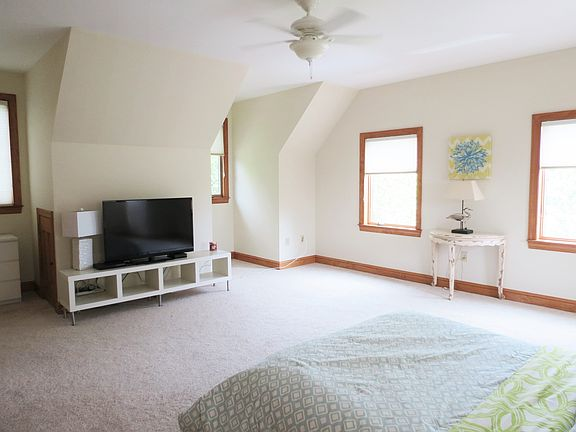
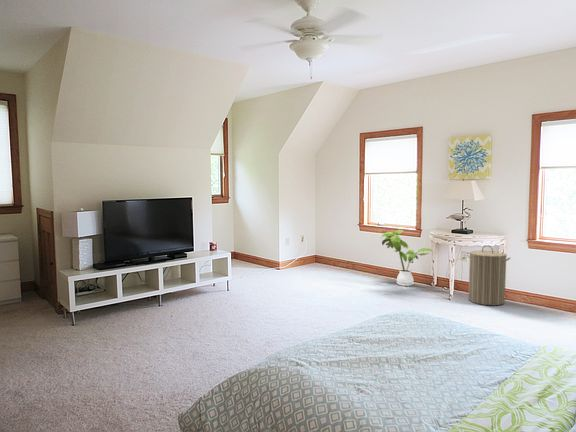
+ house plant (402, 257)
+ laundry hamper (487, 273)
